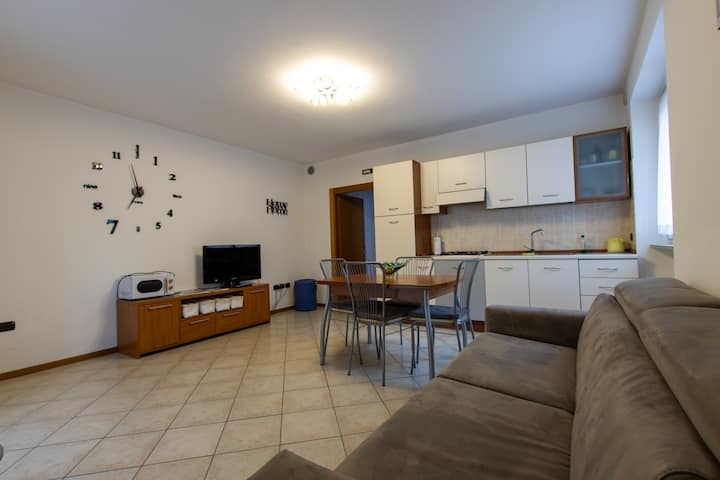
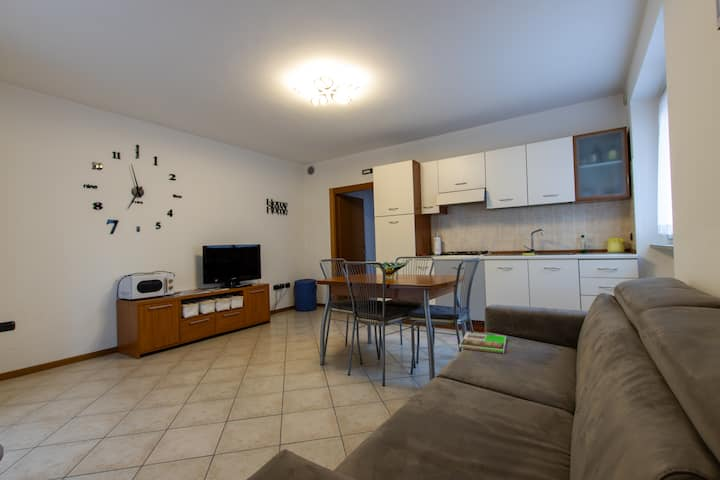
+ magazine (483, 341)
